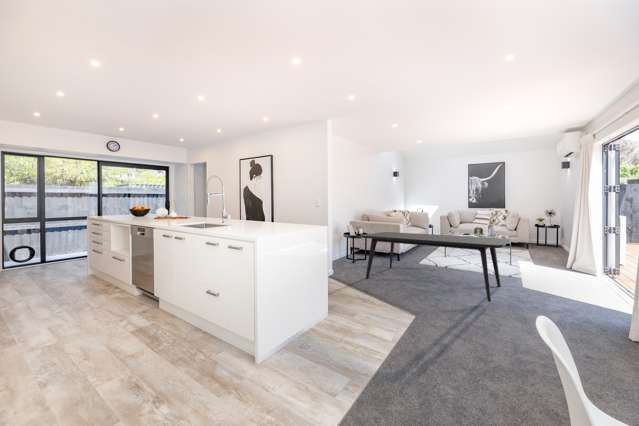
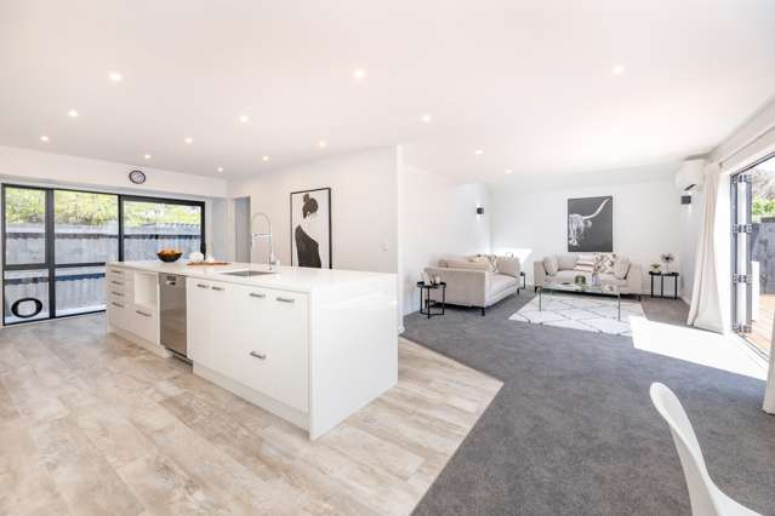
- dining table (429, 245)
